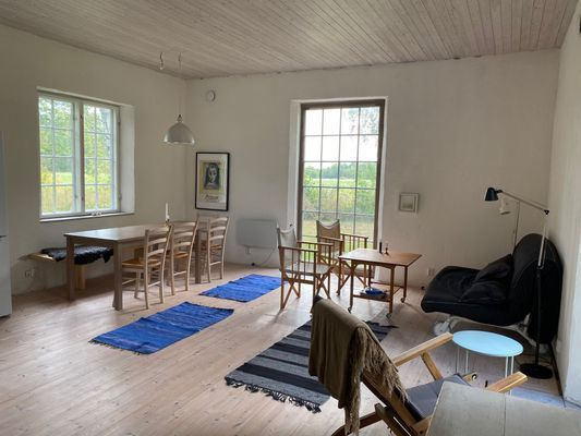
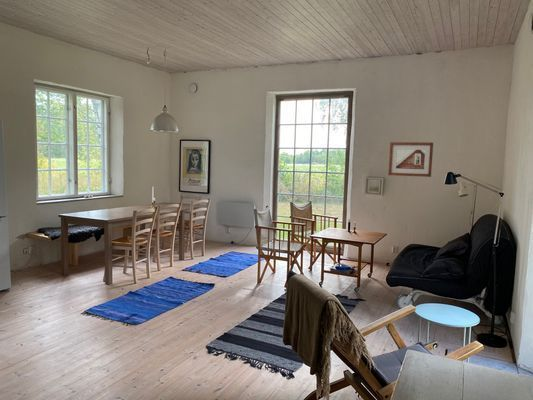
+ picture frame (410, 159)
